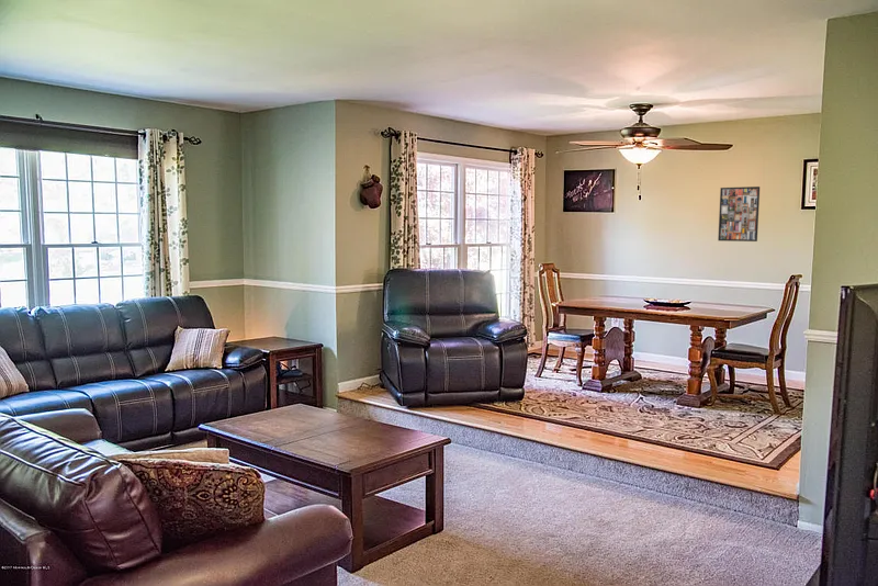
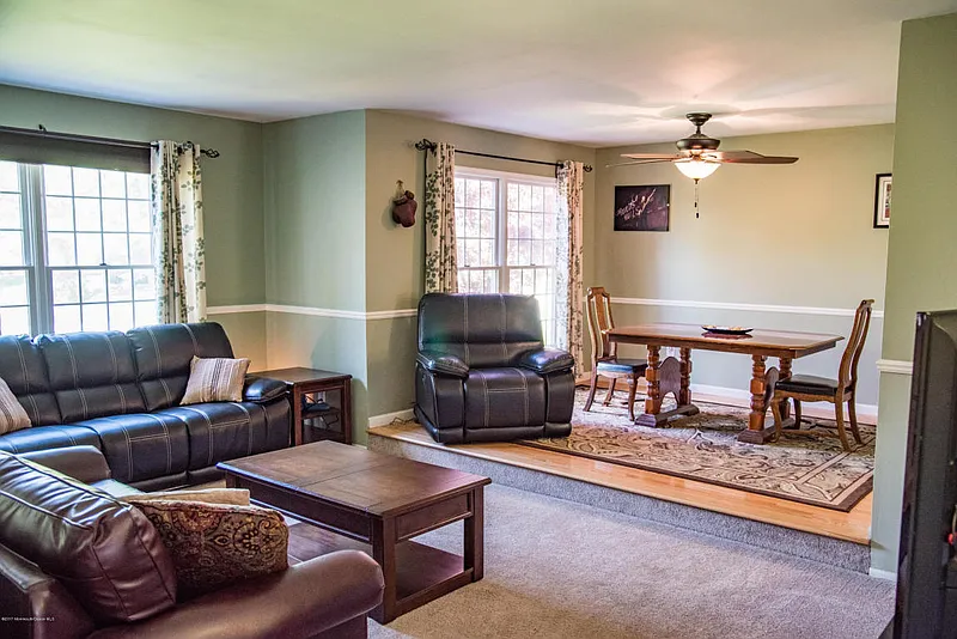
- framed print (739, 214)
